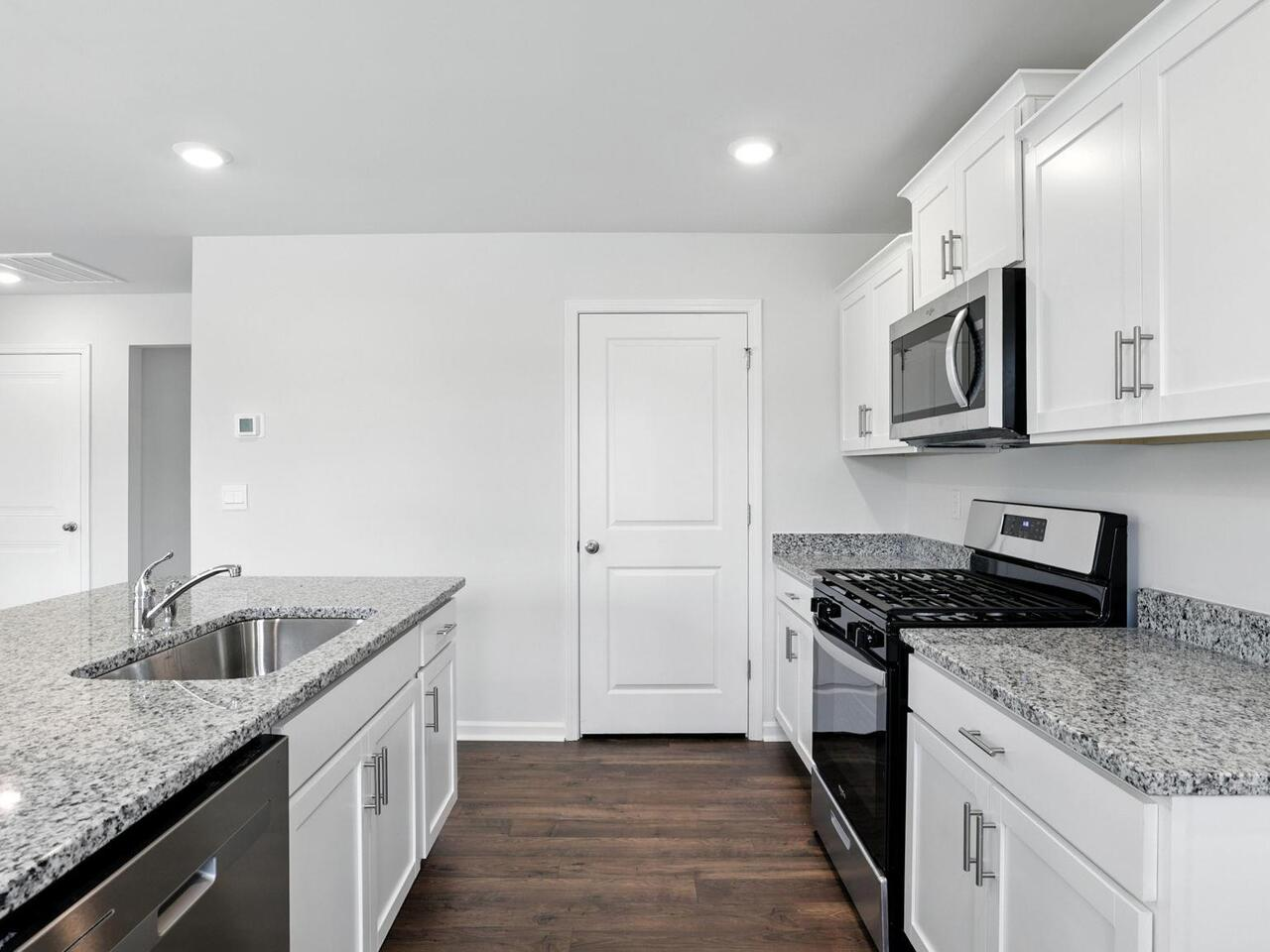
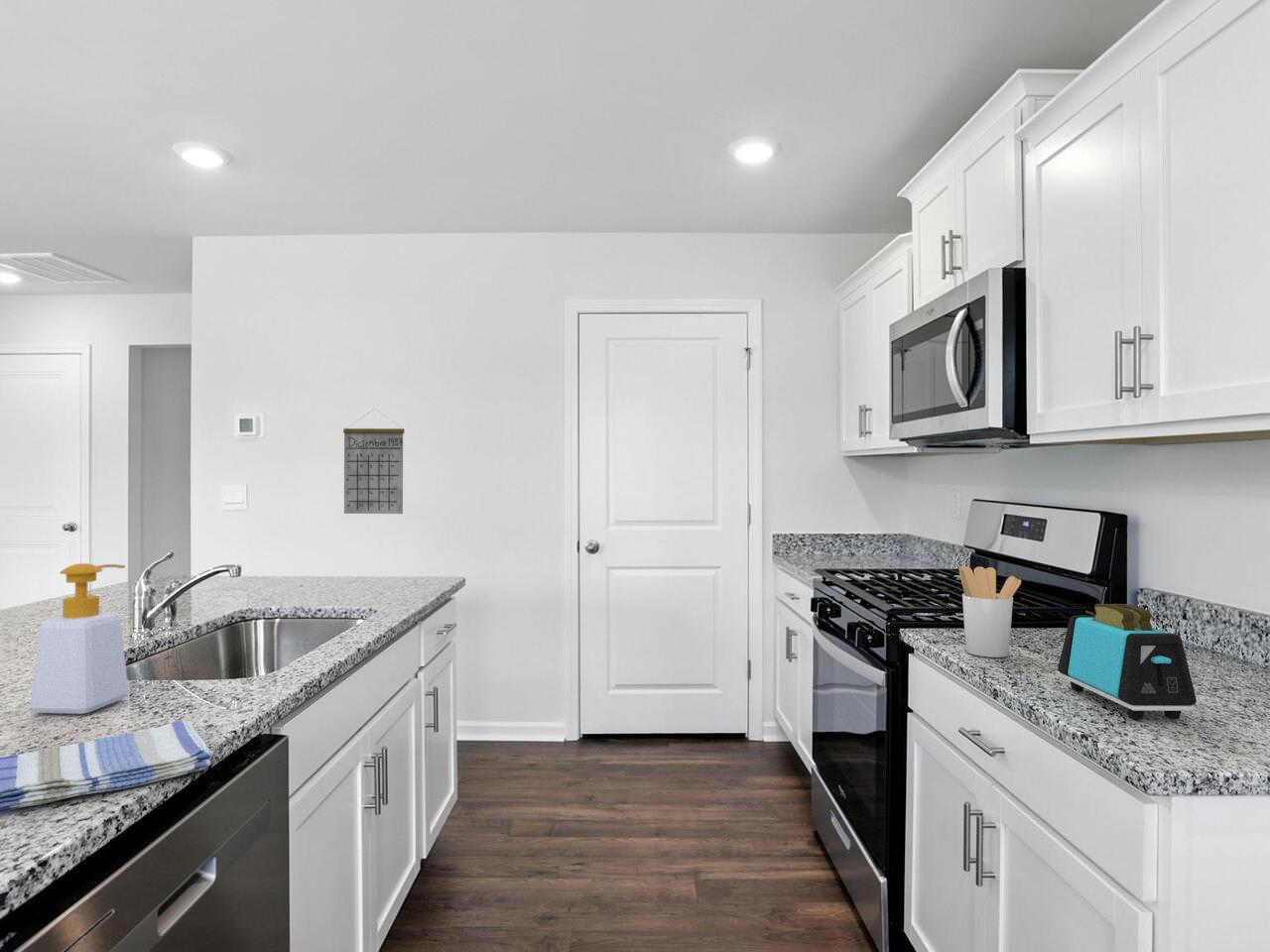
+ calendar (373, 460)
+ toaster (1121, 654)
+ soap bottle (91, 632)
+ utensil holder (983, 608)
+ dish towel (91, 761)
